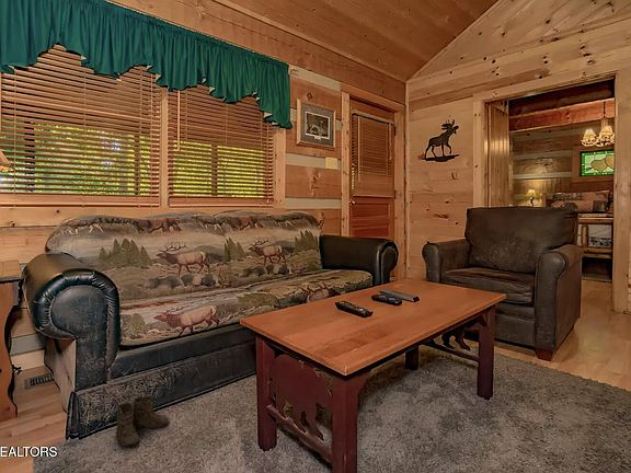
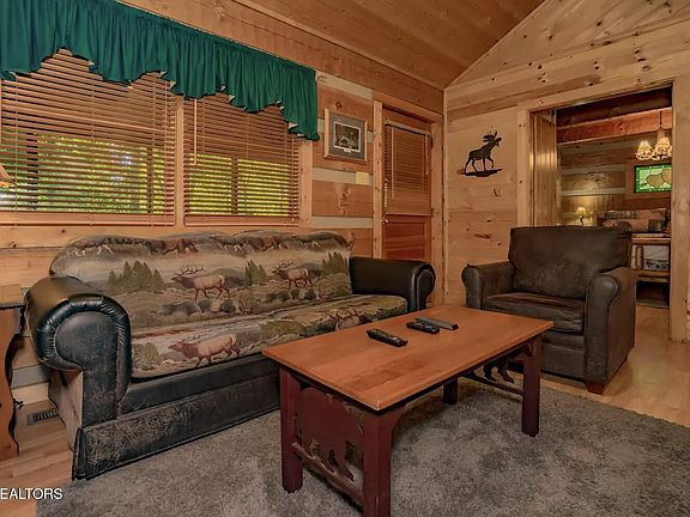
- boots (138, 418)
